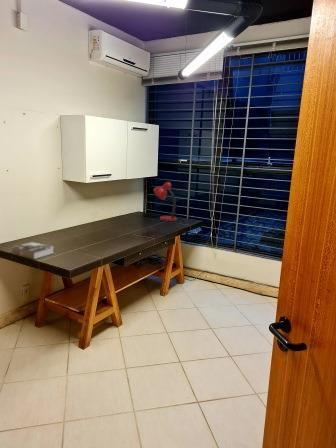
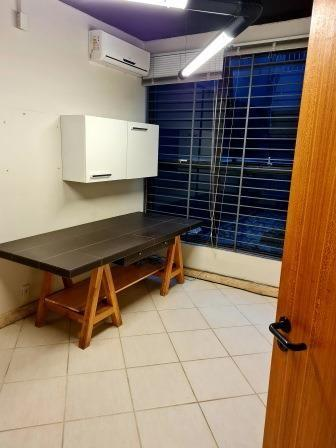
- book (33, 250)
- desk lamp (163, 199)
